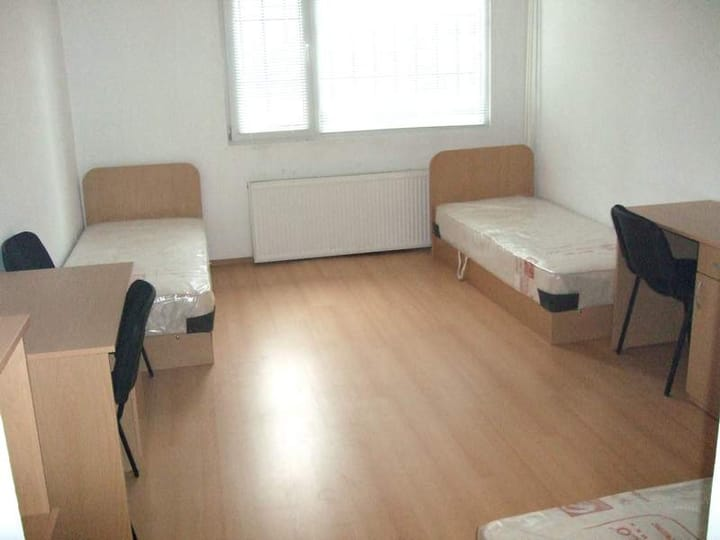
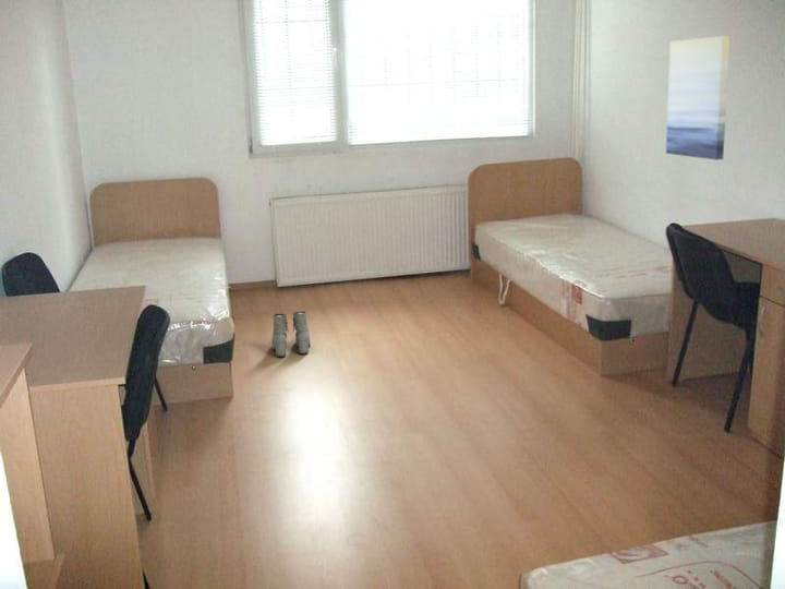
+ boots (287, 329)
+ wall art (696, 98)
